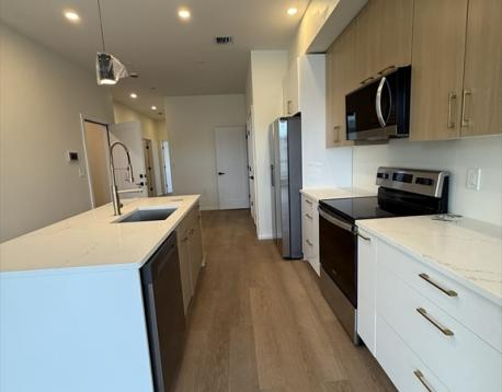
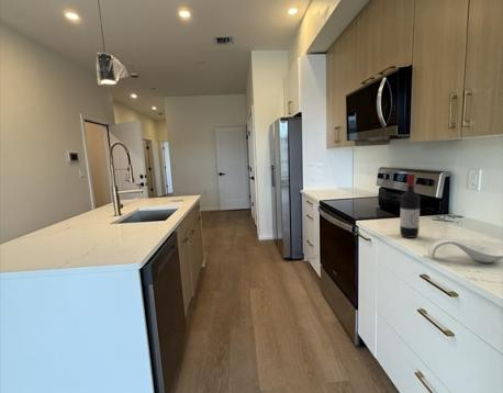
+ spoon rest (466, 249)
+ wine bottle (410, 205)
